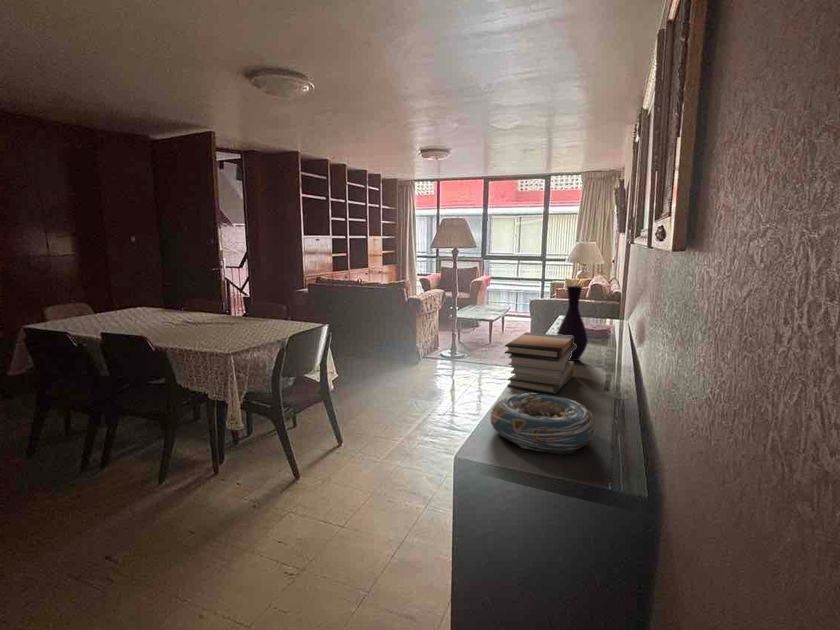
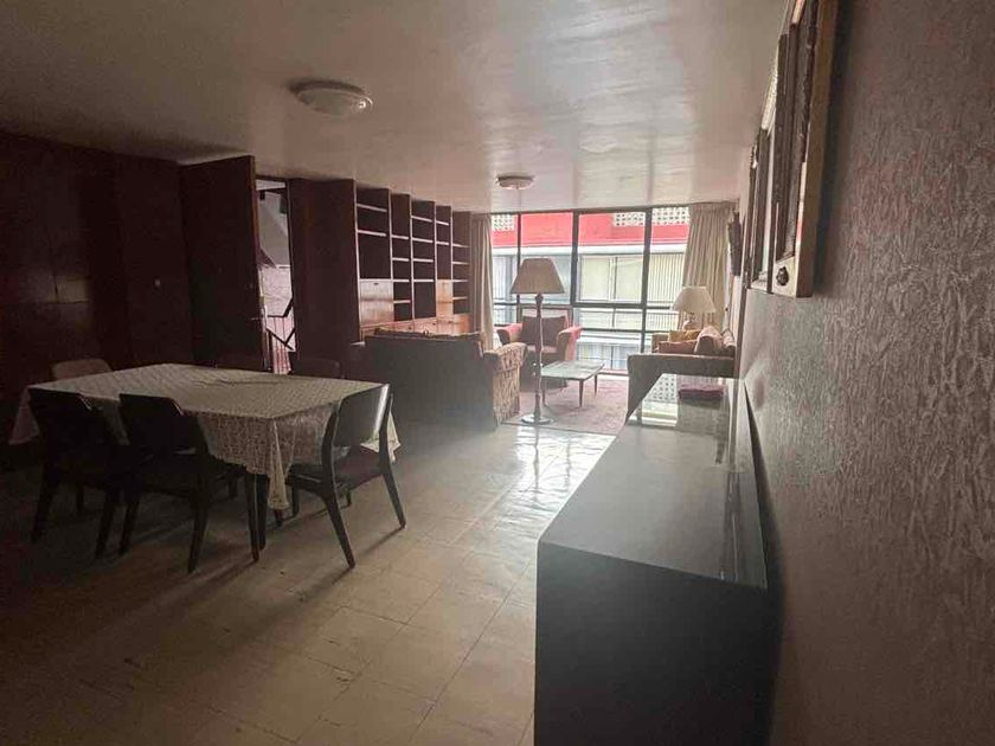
- book stack (541, 360)
- vase (572, 323)
- decorative bowl (541, 420)
